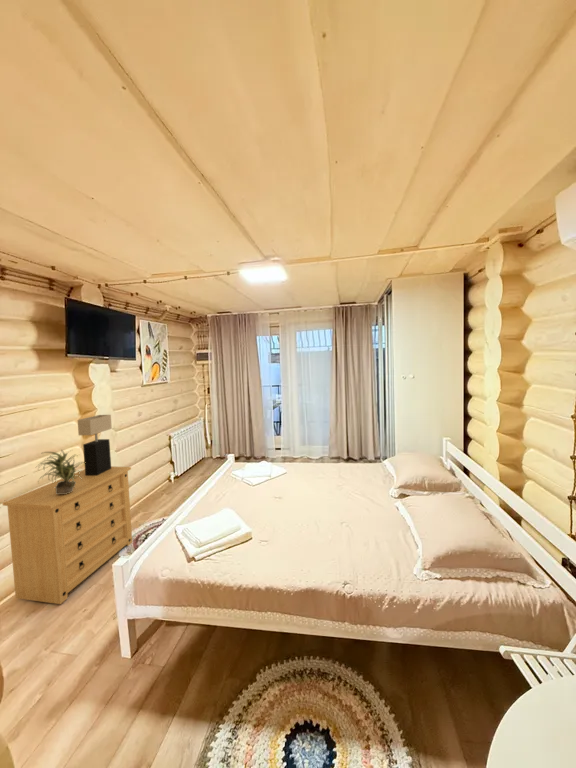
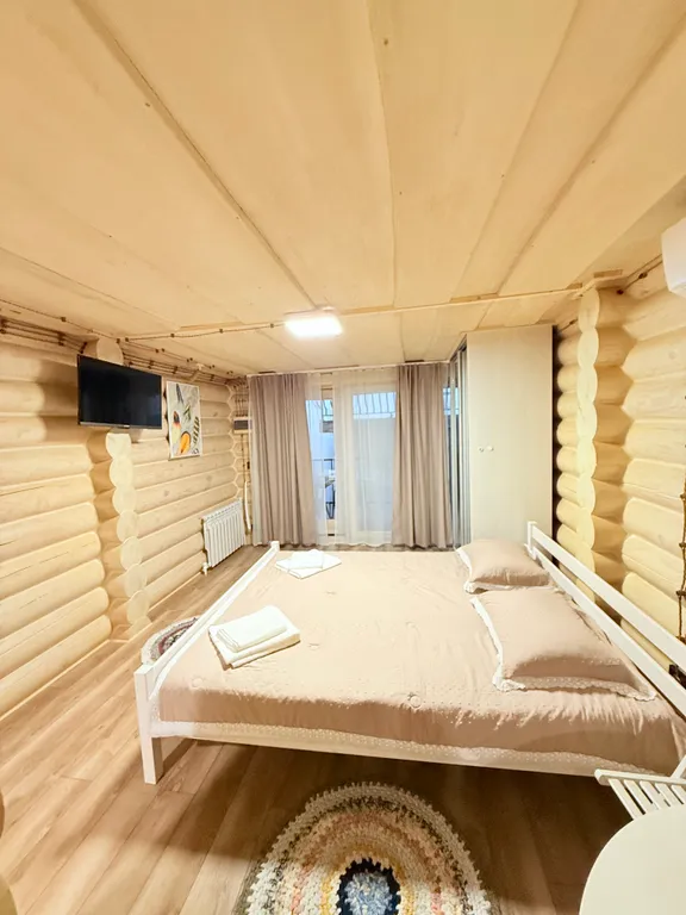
- table lamp (96, 444)
- dresser (78, 525)
- potted plant (60, 470)
